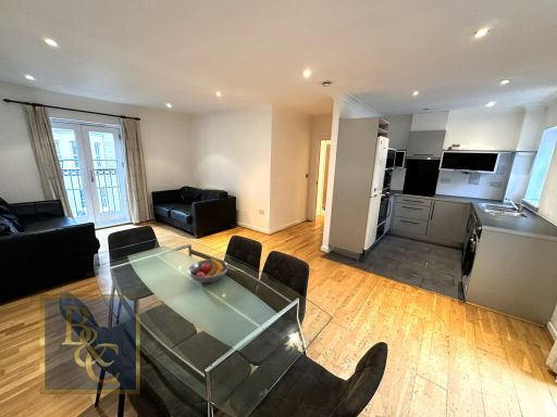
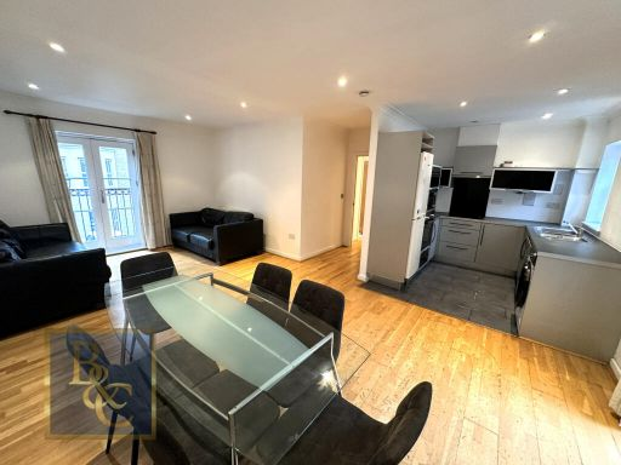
- fruit bowl (209, 270)
